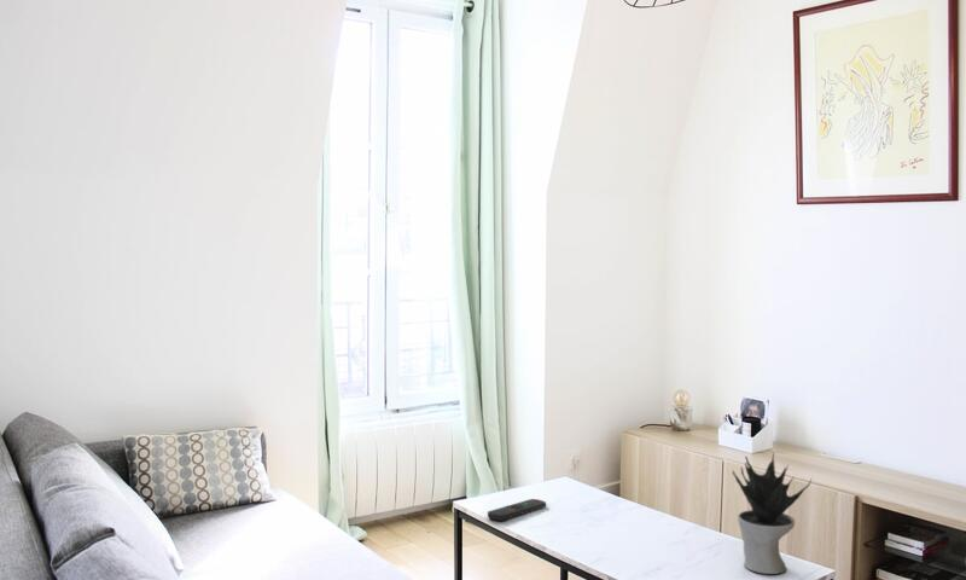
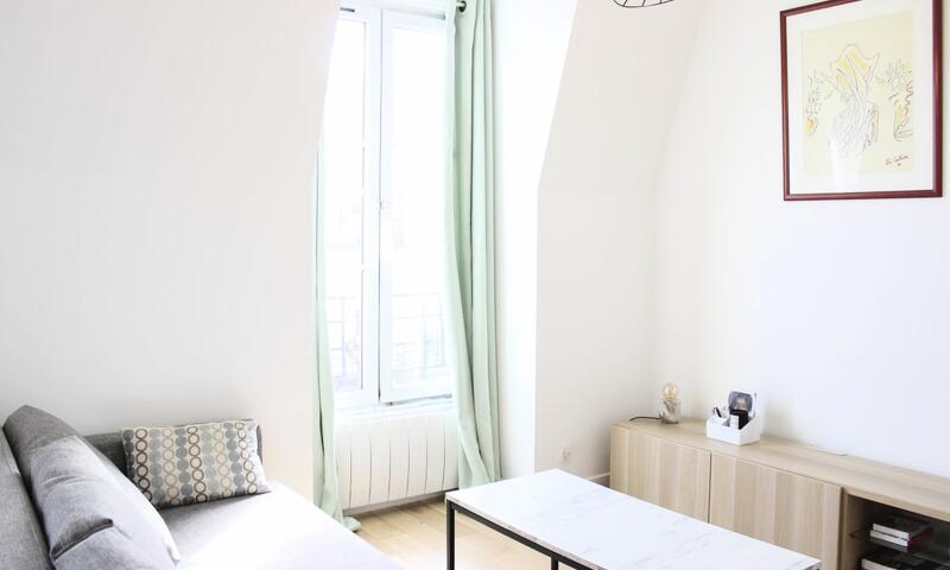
- remote control (517, 509)
- potted plant (767, 510)
